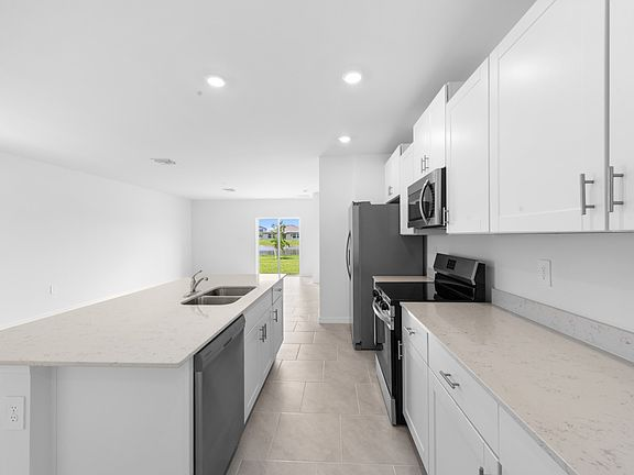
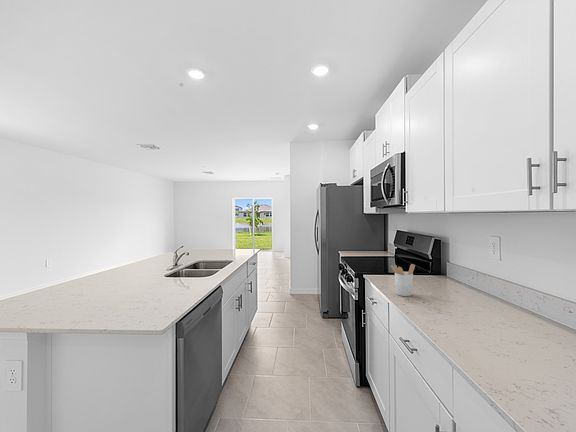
+ utensil holder (401, 279)
